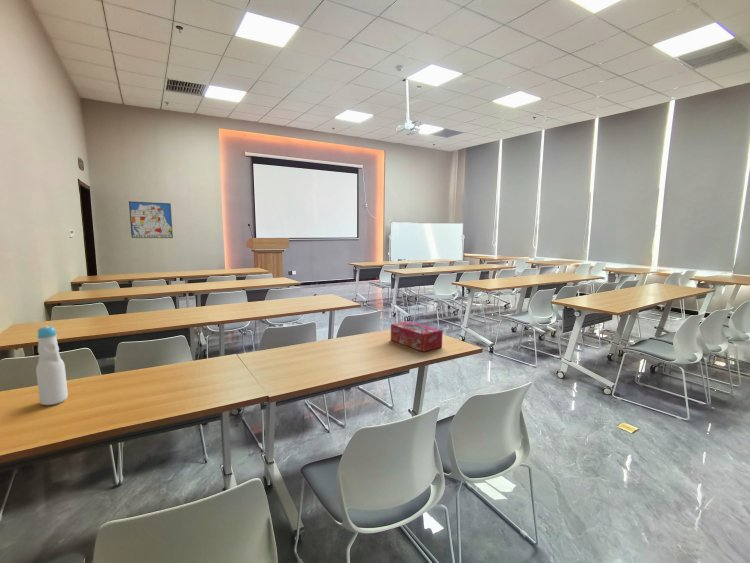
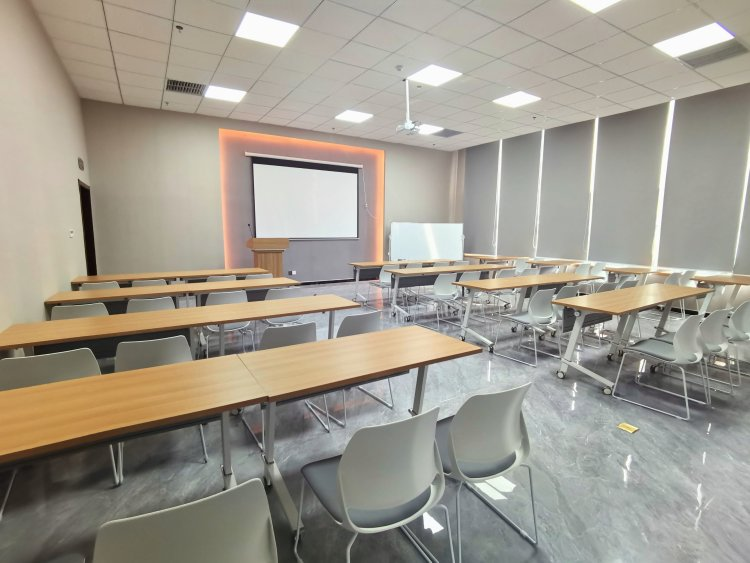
- bottle (50, 364)
- tissue box (415, 335)
- wall art (151, 220)
